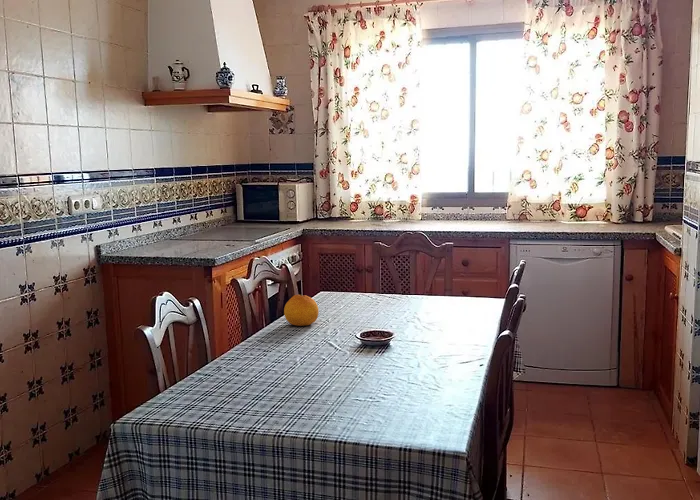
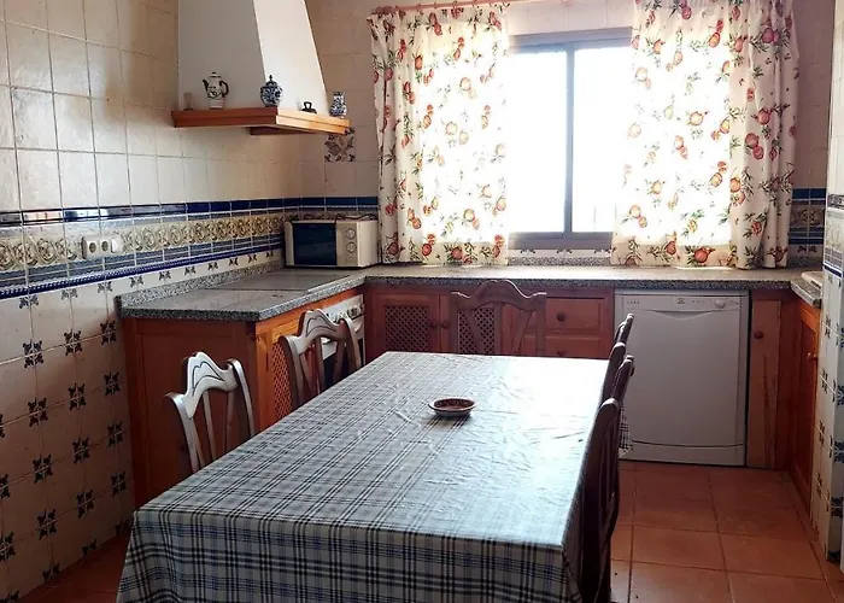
- fruit (301, 309)
